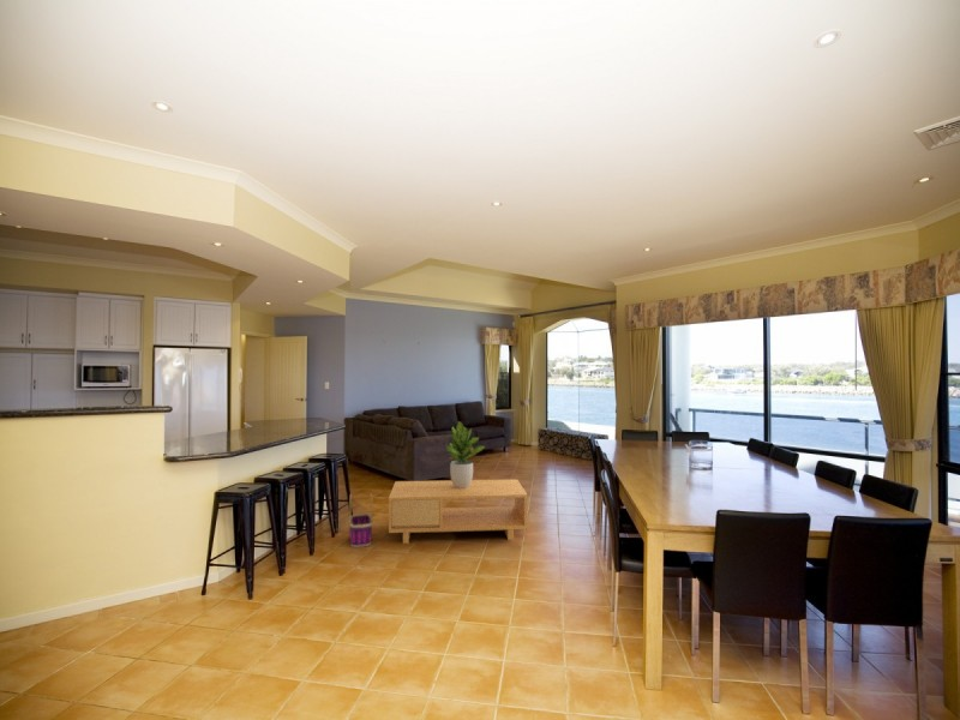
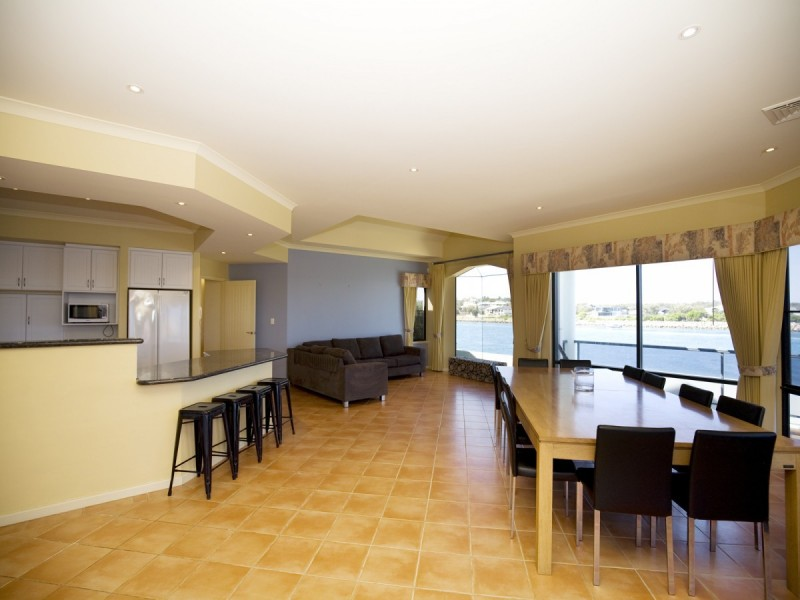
- basket (360, 516)
- potted plant (462, 454)
- coffee table (457, 509)
